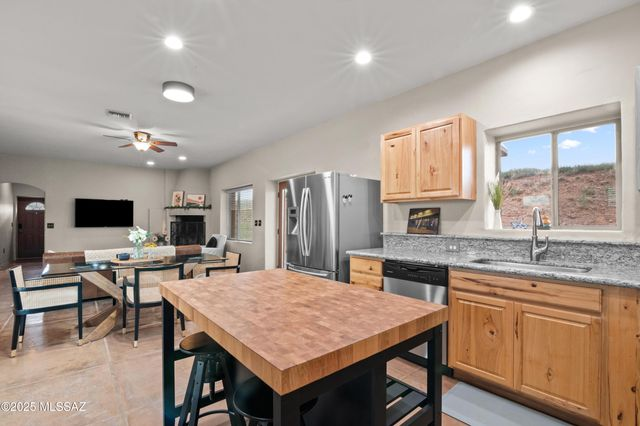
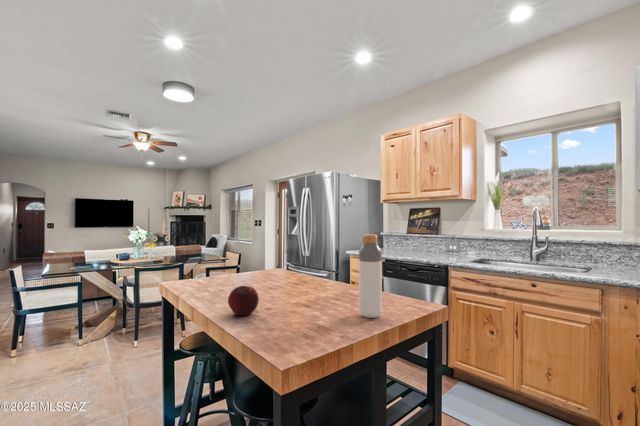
+ bottle (370, 275)
+ fruit (243, 300)
